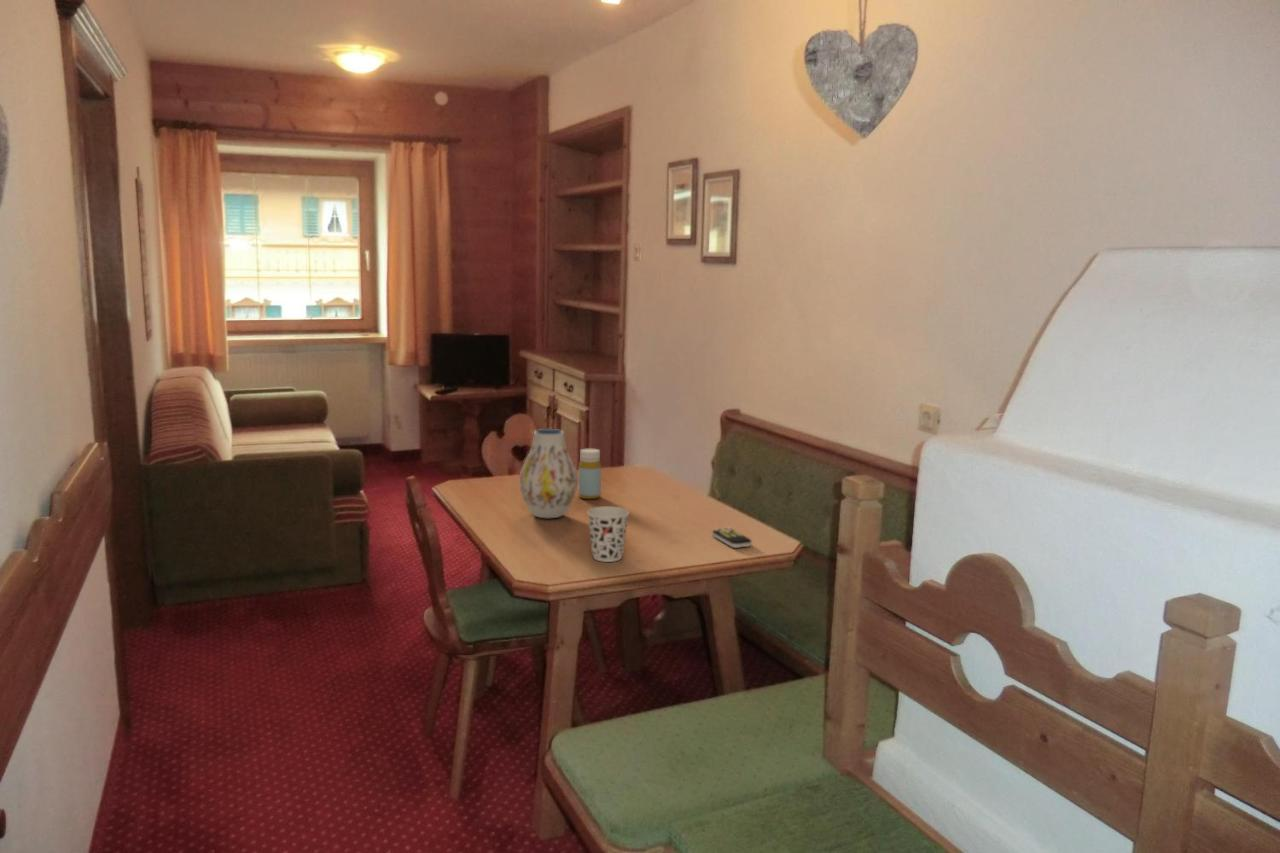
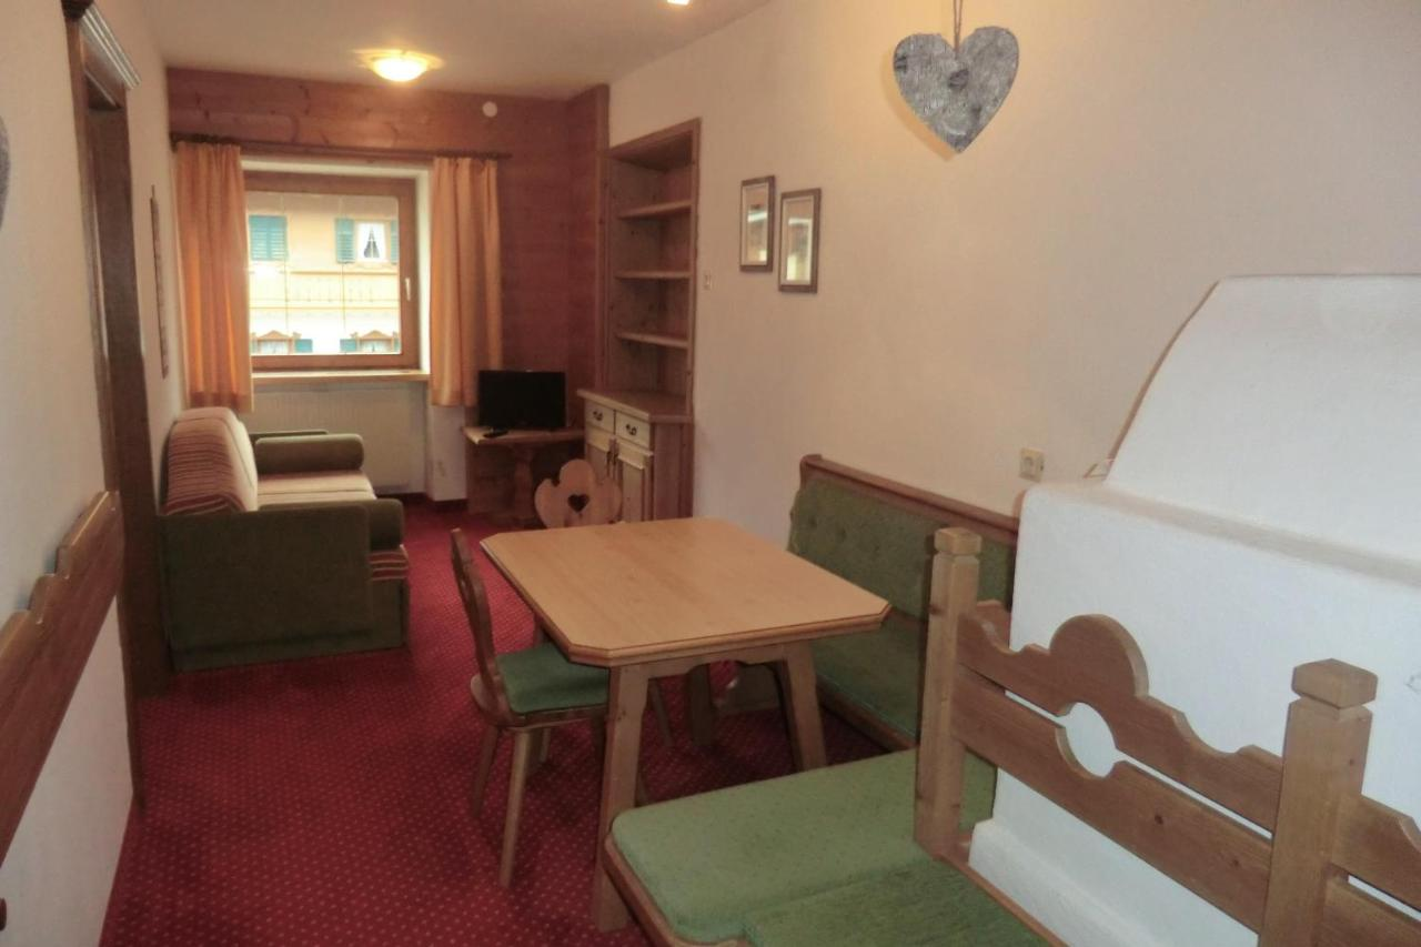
- cup (607, 534)
- bottle (589, 473)
- remote control (731, 537)
- vase (548, 474)
